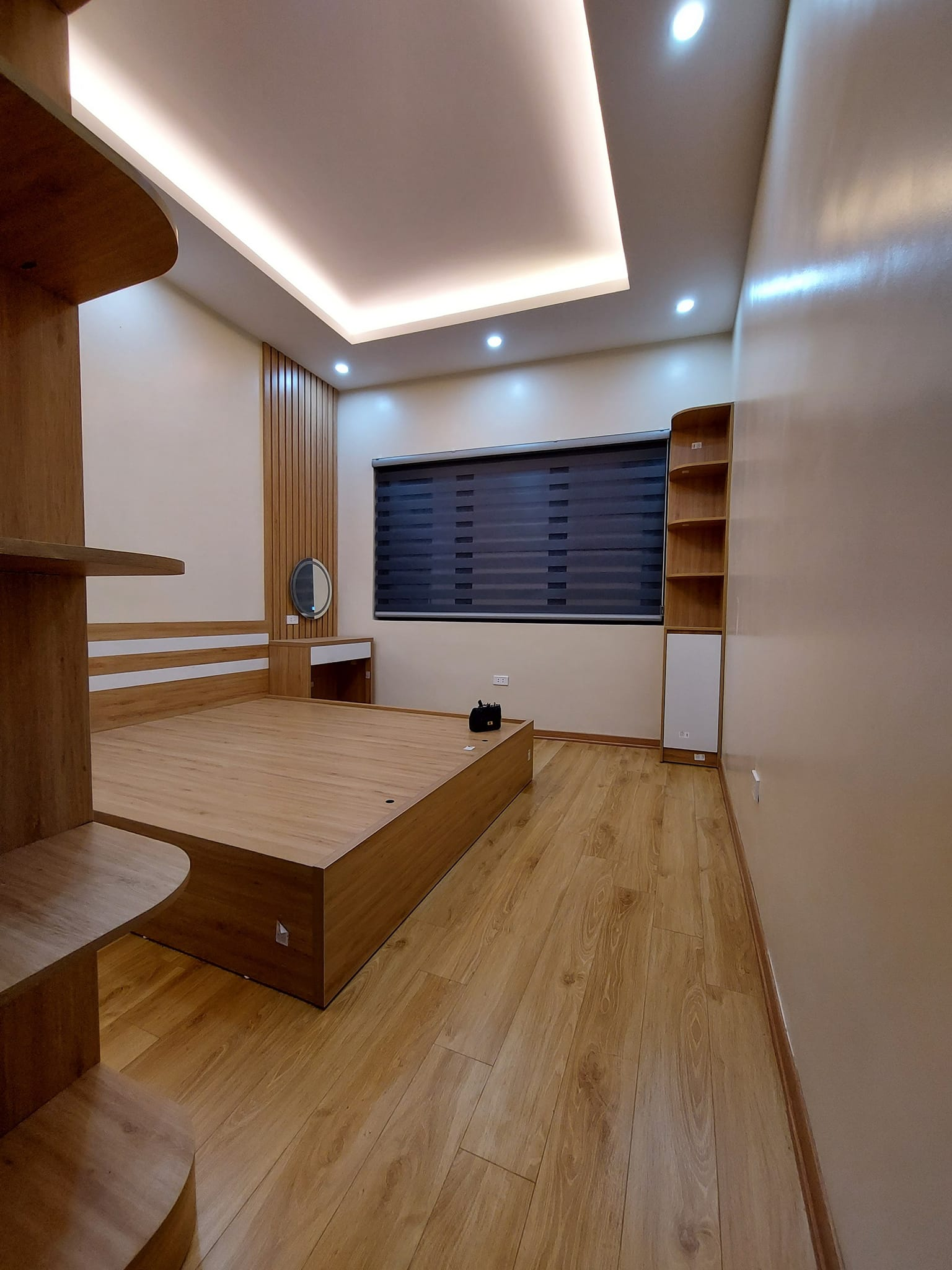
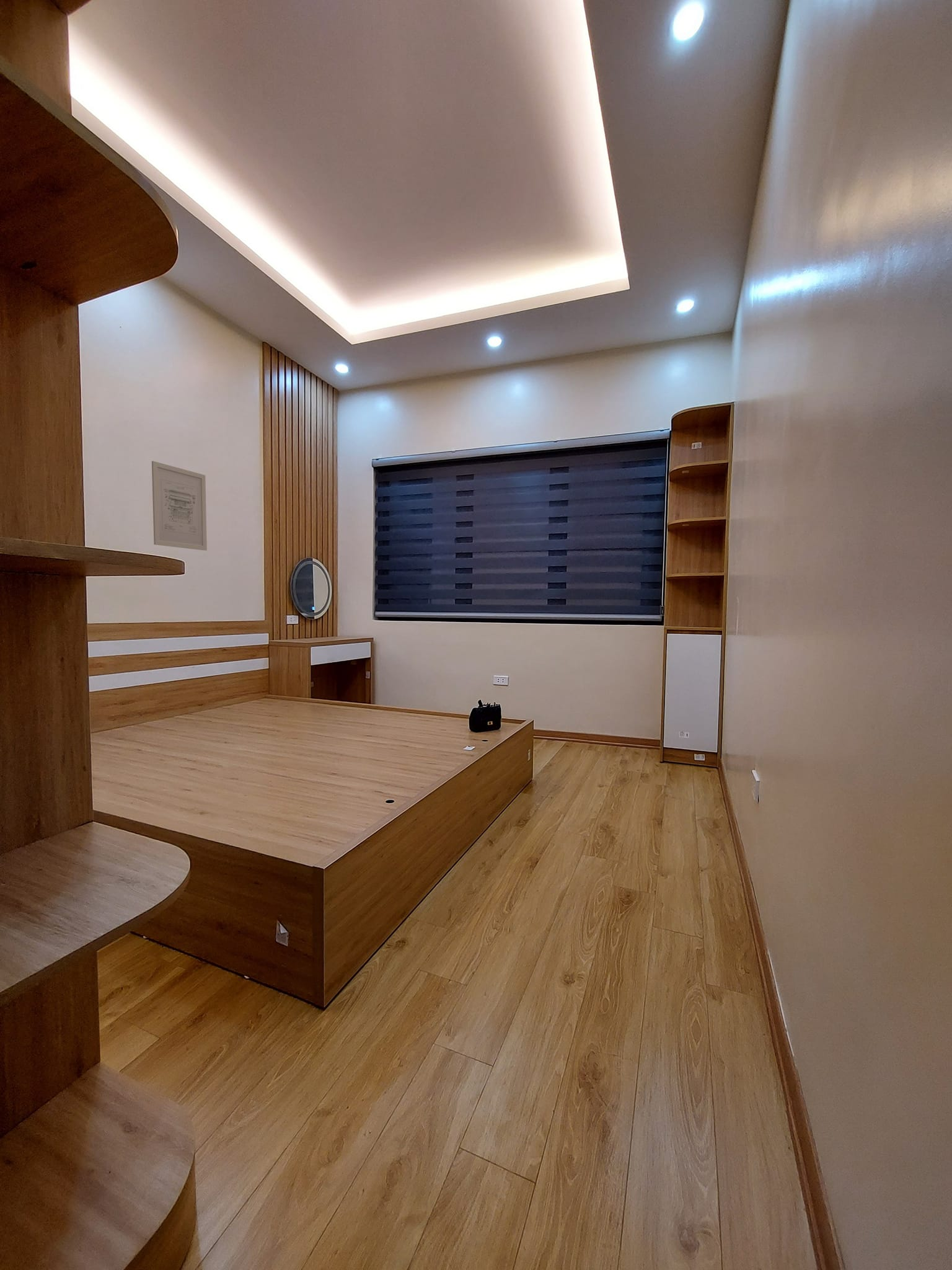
+ wall art (180, 508)
